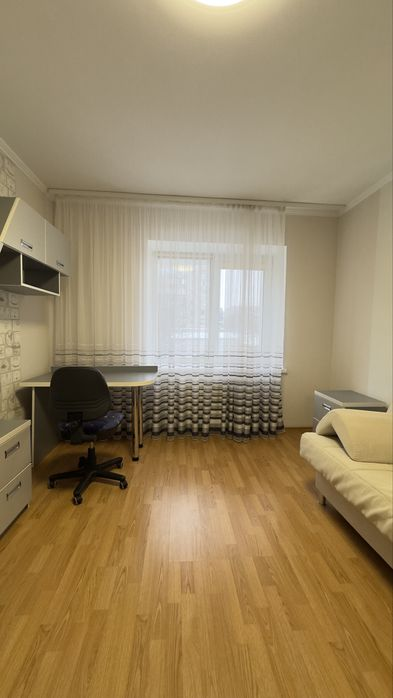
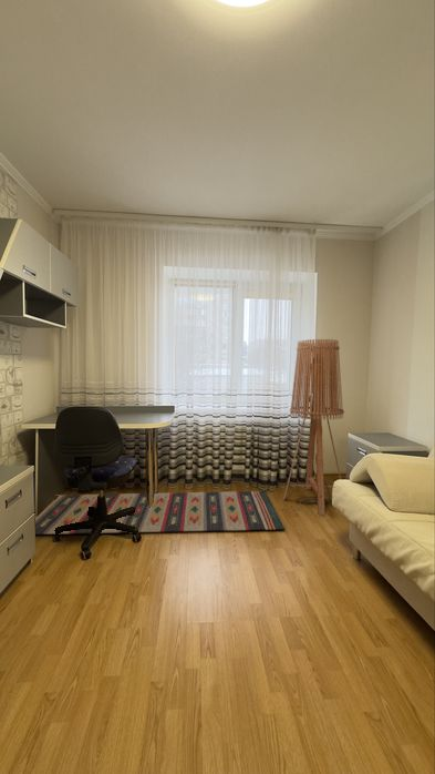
+ rug (136, 509)
+ floor lamp (315, 421)
